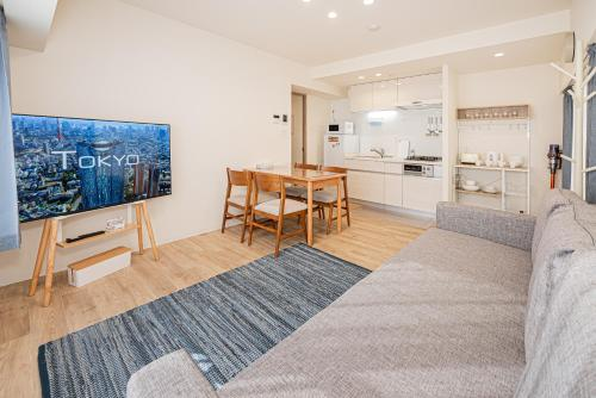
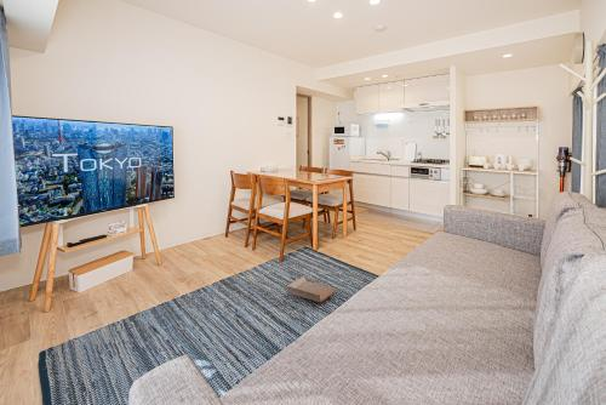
+ cardboard box (311, 287)
